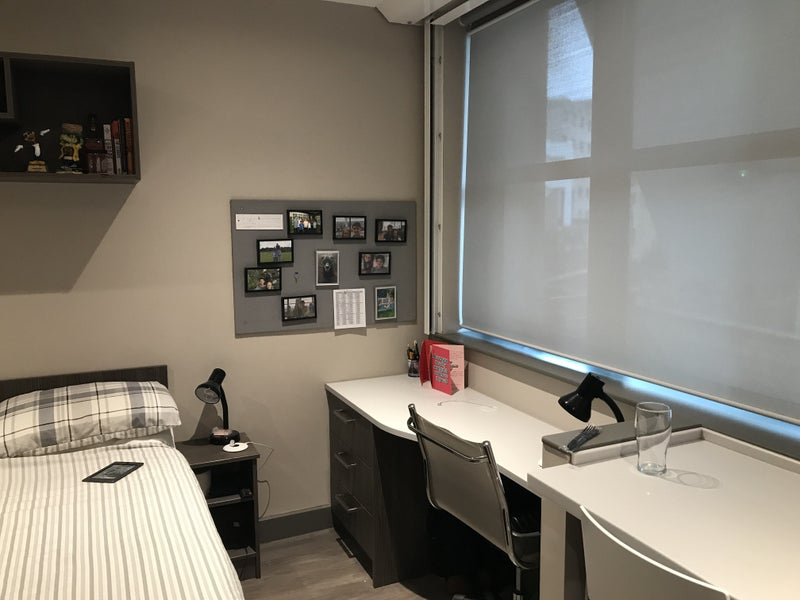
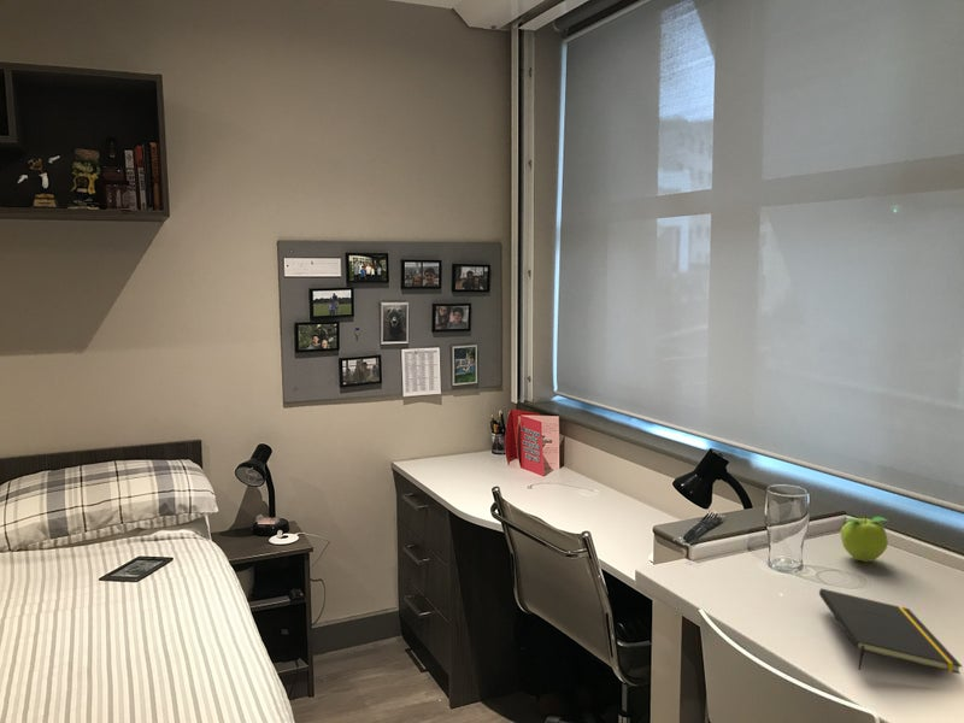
+ fruit (864, 537)
+ notepad (884, 627)
